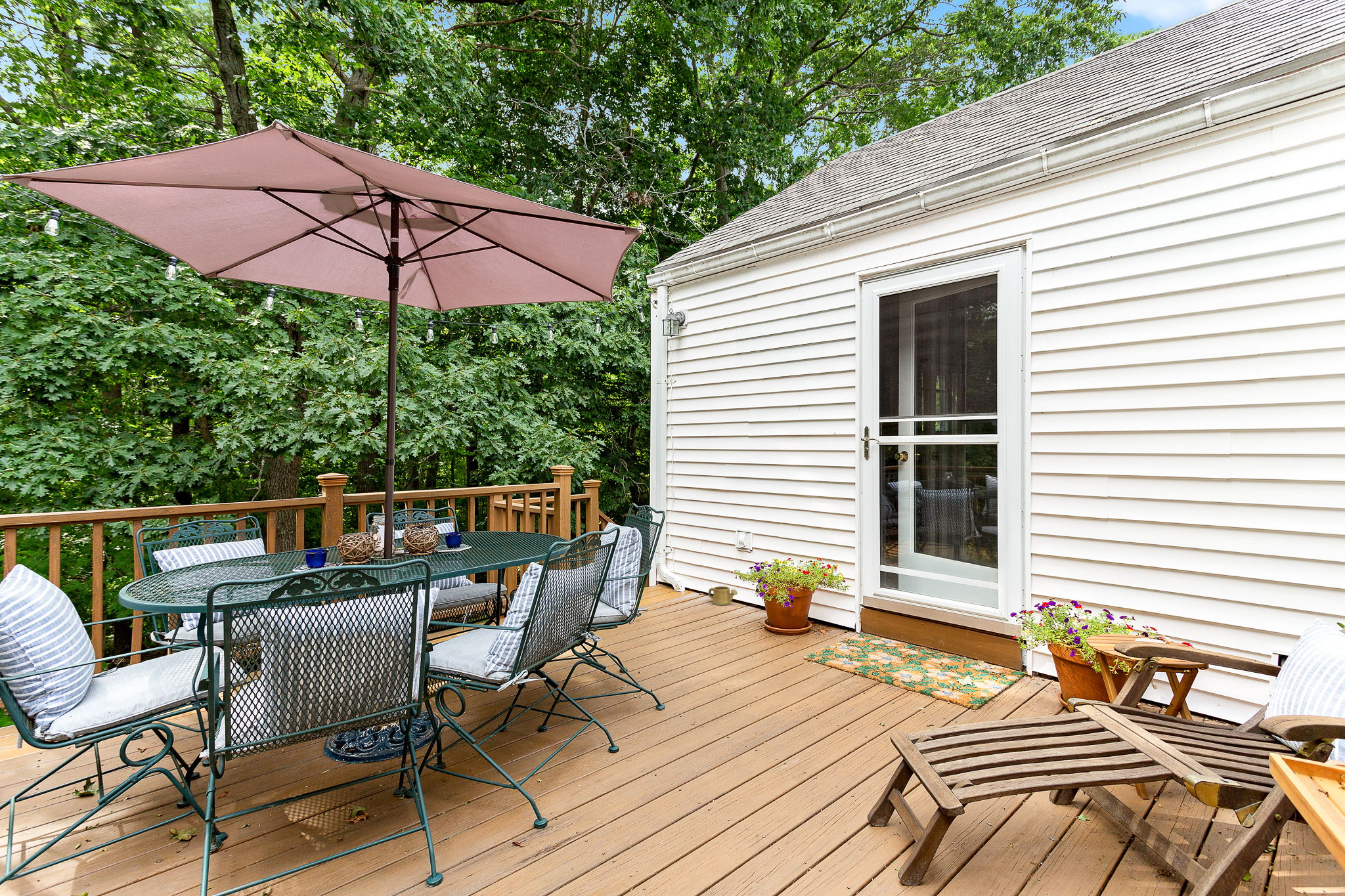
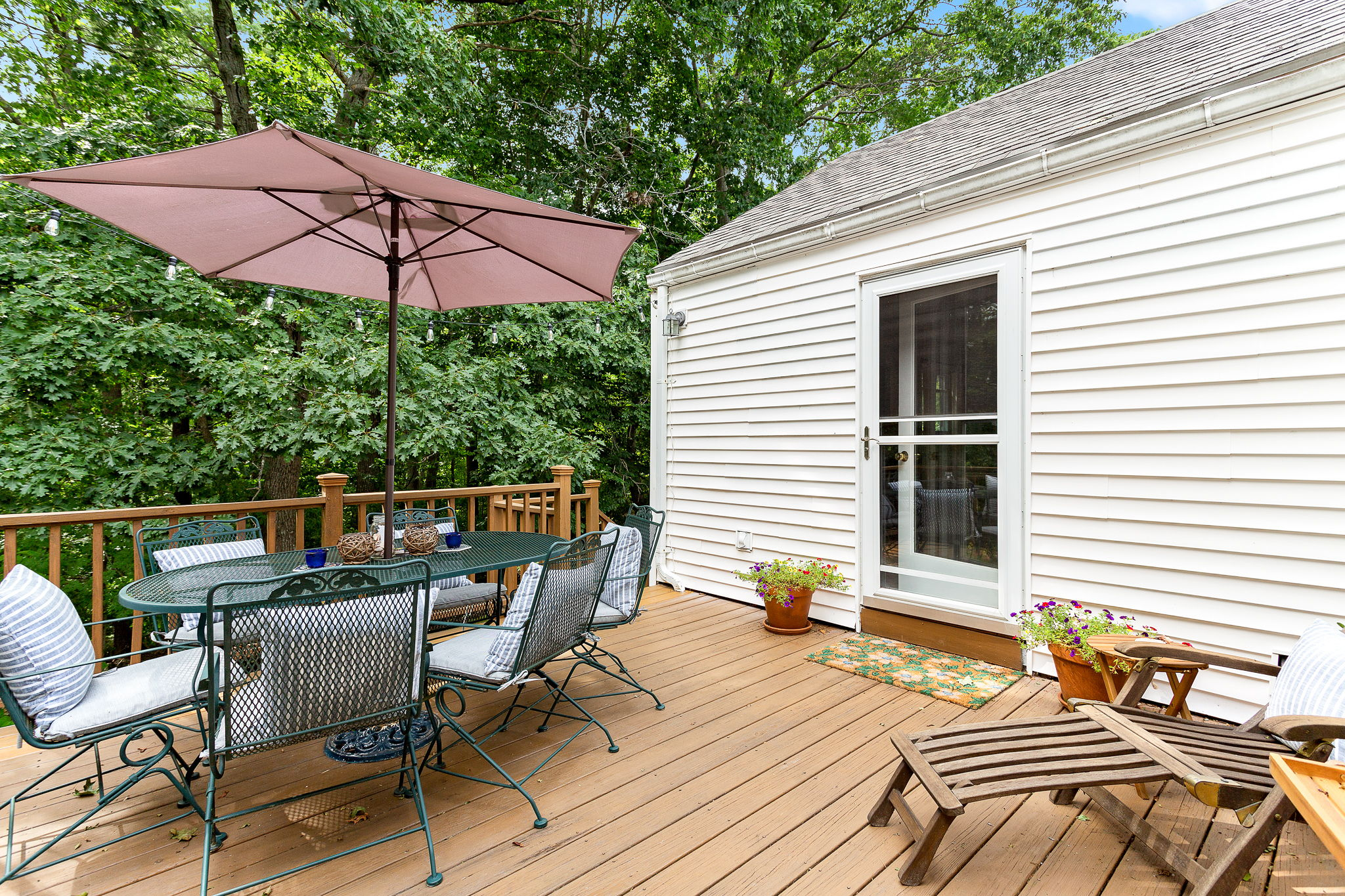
- watering can (722, 595)
